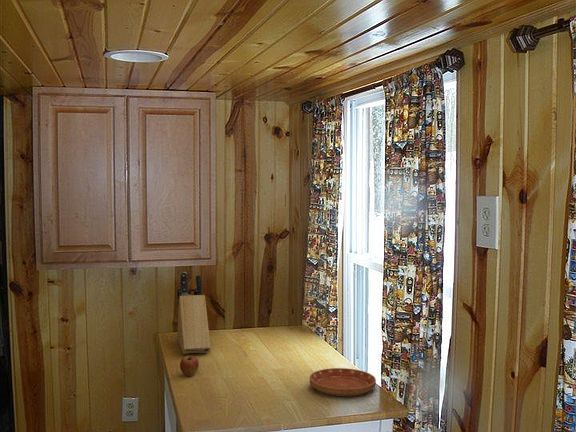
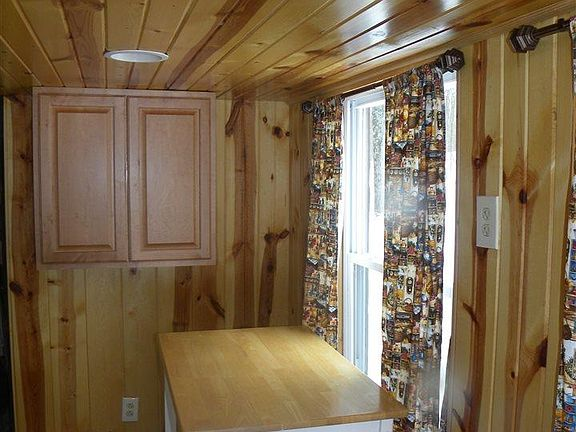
- fruit (189, 364)
- saucer (342, 382)
- knife block (192, 310)
